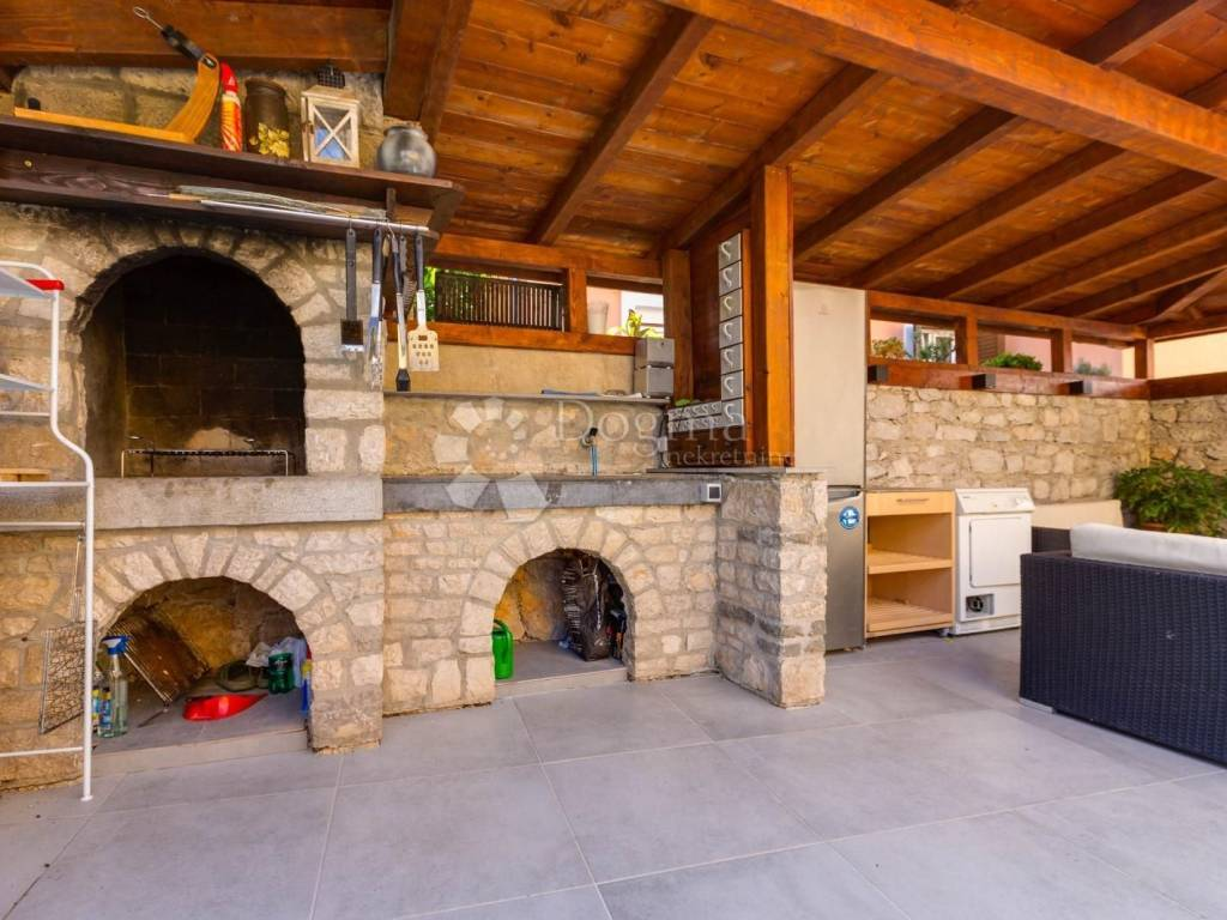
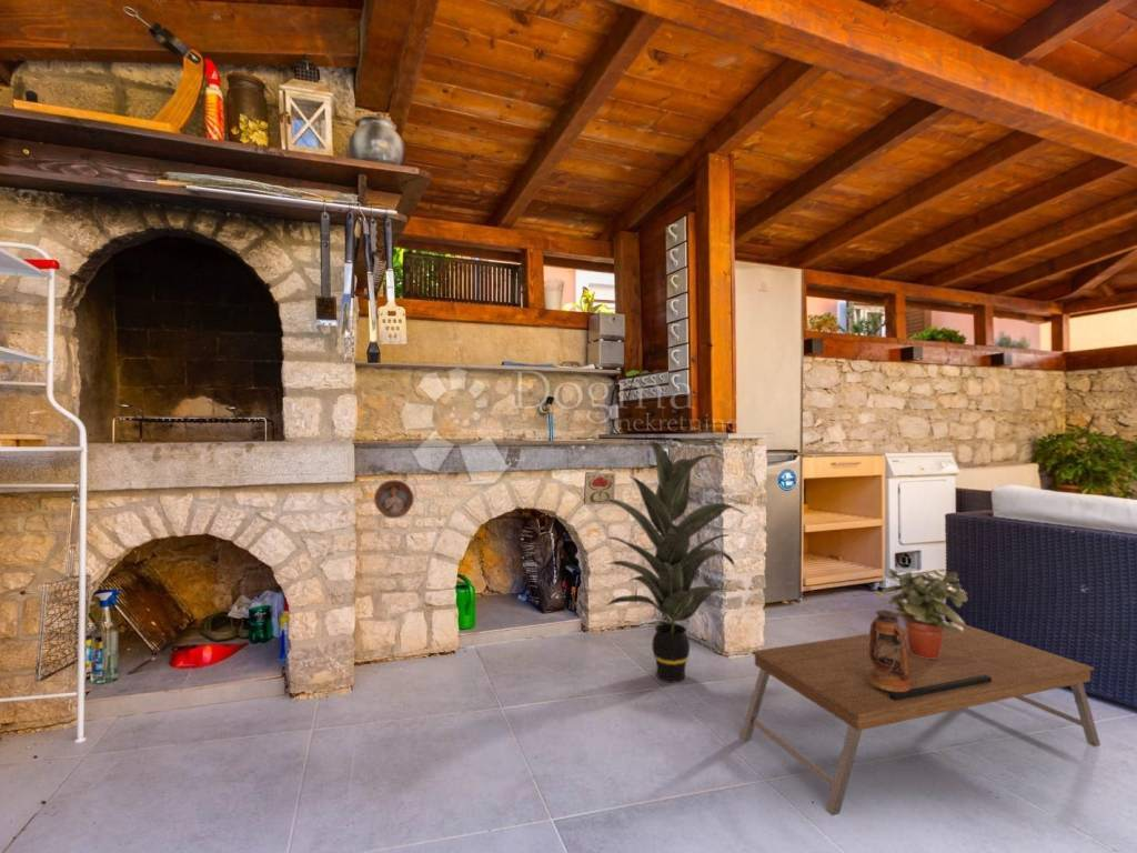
+ relief medallion (393, 499)
+ lantern (888, 640)
+ decorative tile (600, 488)
+ coffee table (915, 698)
+ indoor plant (670, 556)
+ potted plant (923, 605)
